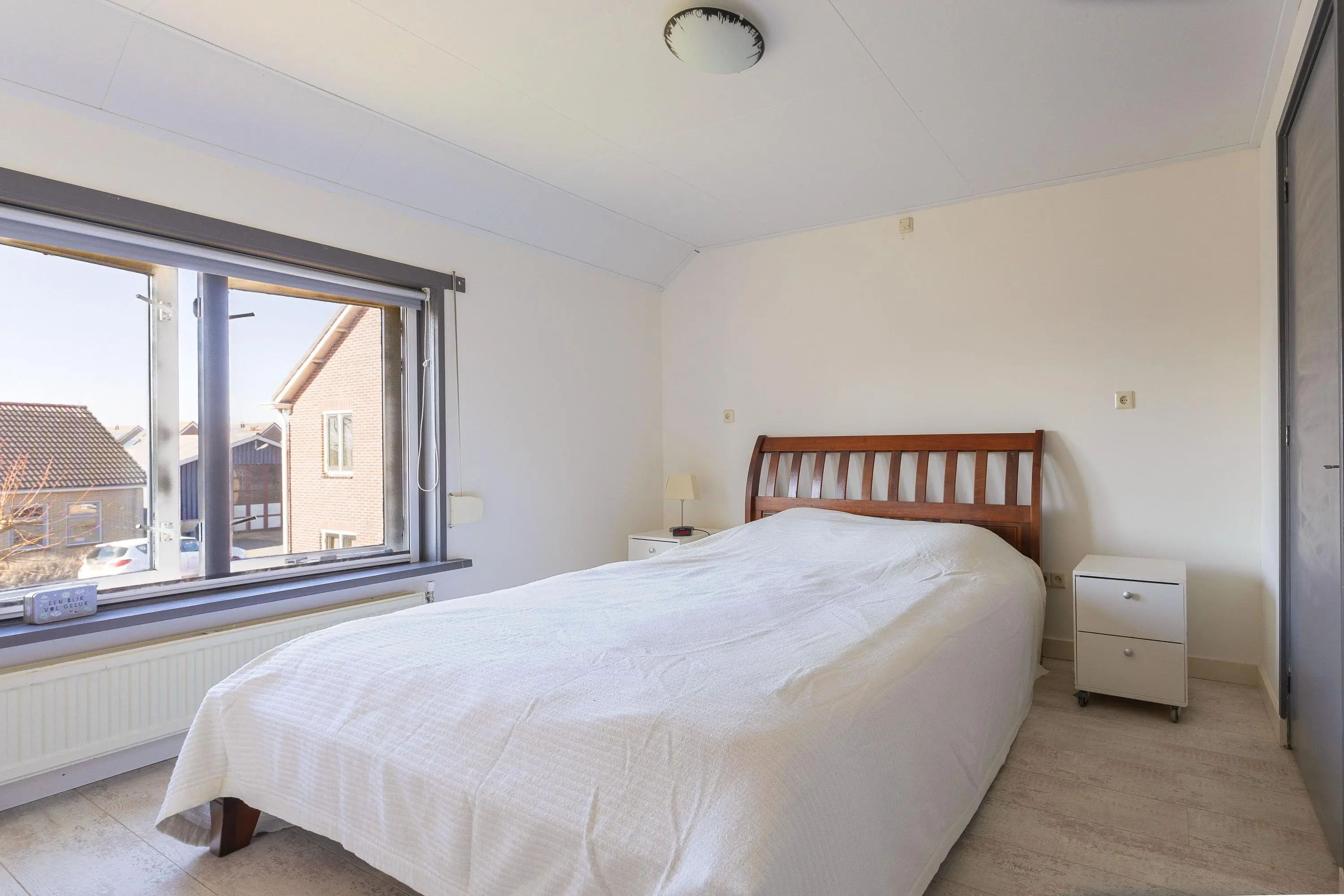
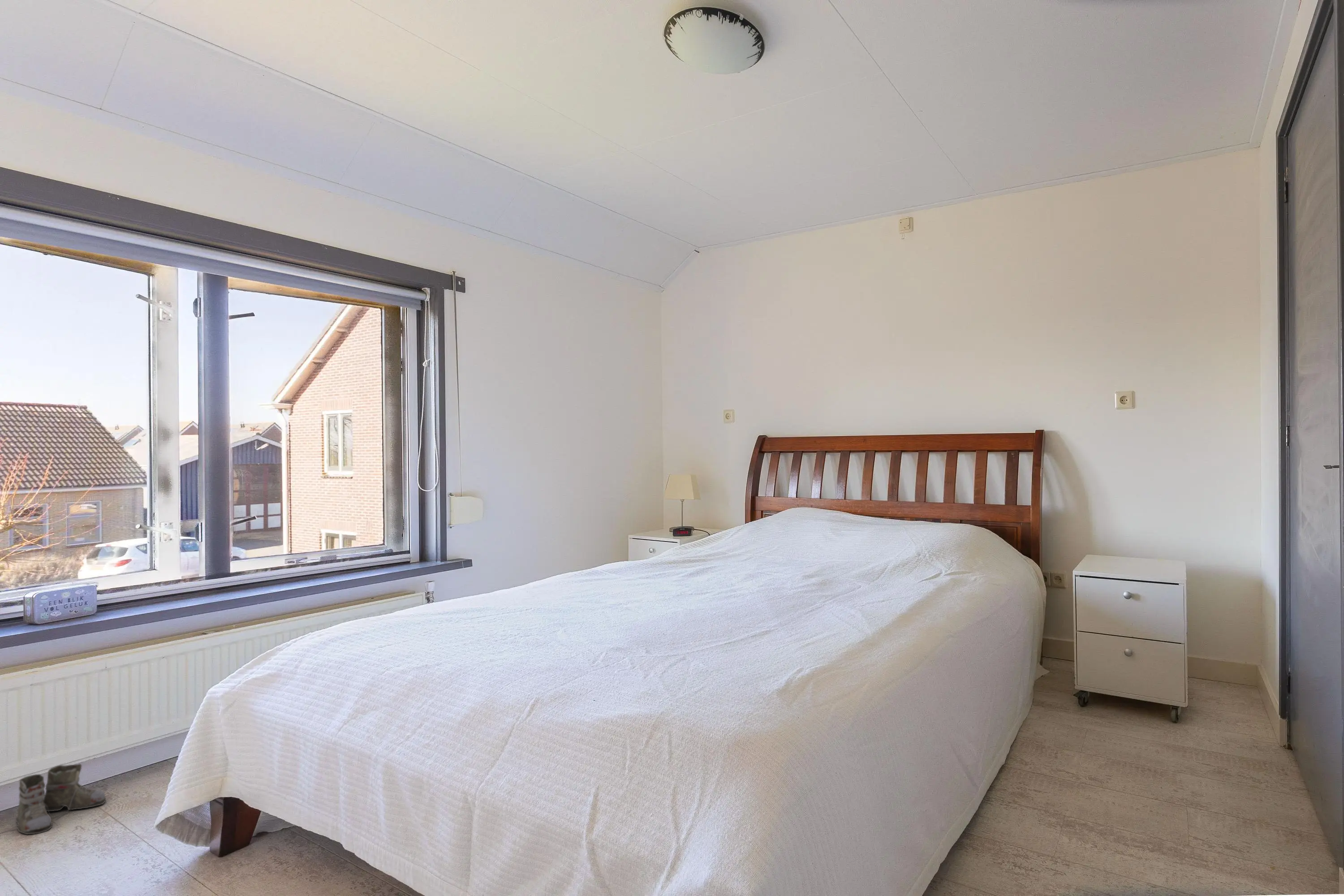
+ boots (53, 795)
